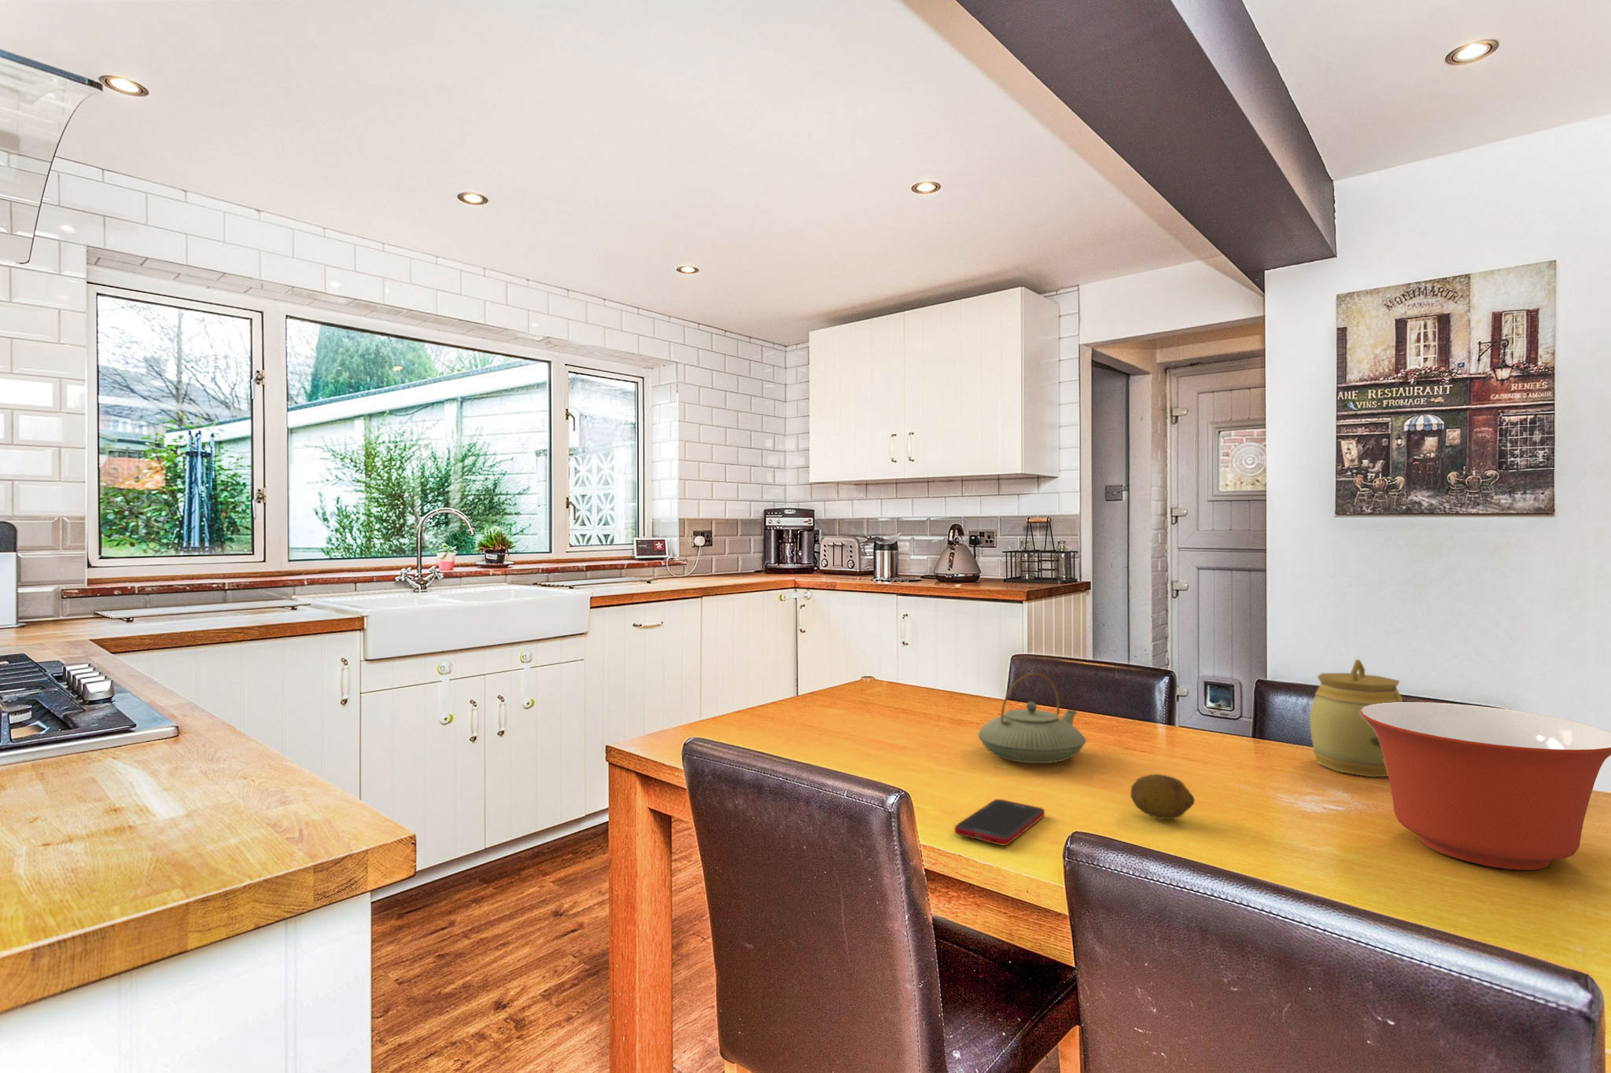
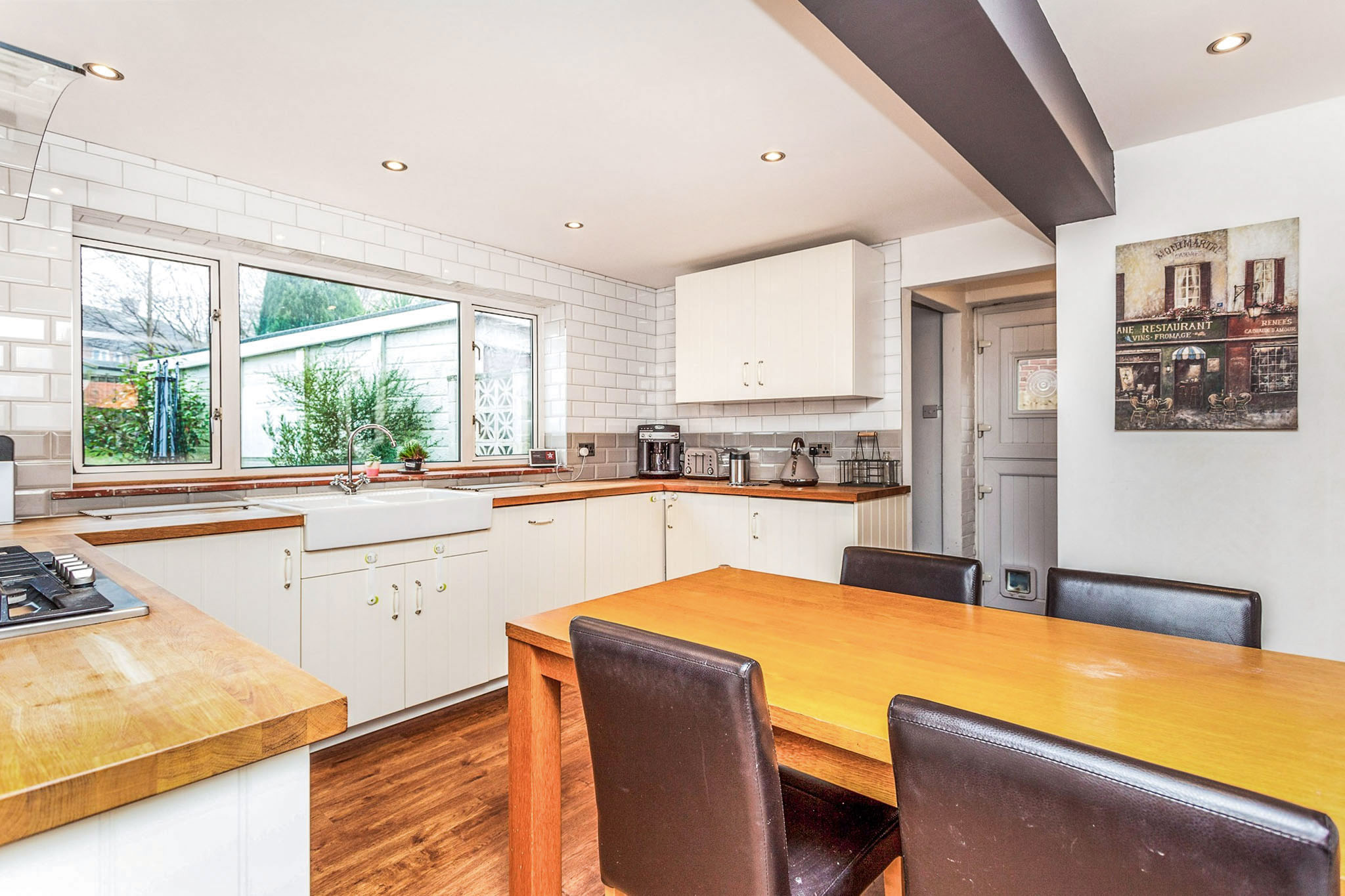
- jar (1358, 713)
- fruit (1162, 796)
- cell phone (1000, 820)
- teapot (1036, 713)
- mixing bowl (1482, 786)
